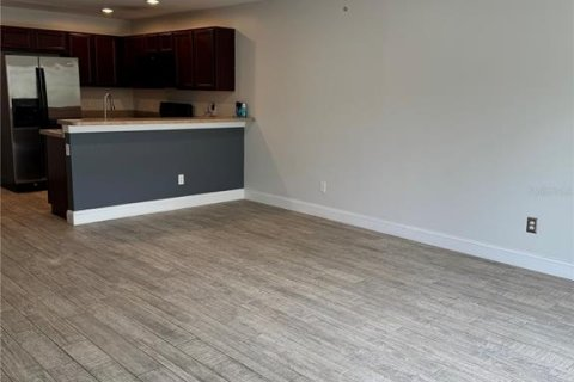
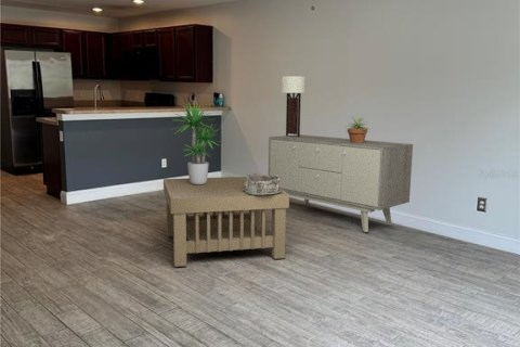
+ wall sconce (292, 106)
+ coffee table (221, 216)
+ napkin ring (262, 183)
+ potted plant (197, 142)
+ potted plant (356, 129)
+ sideboard (334, 179)
